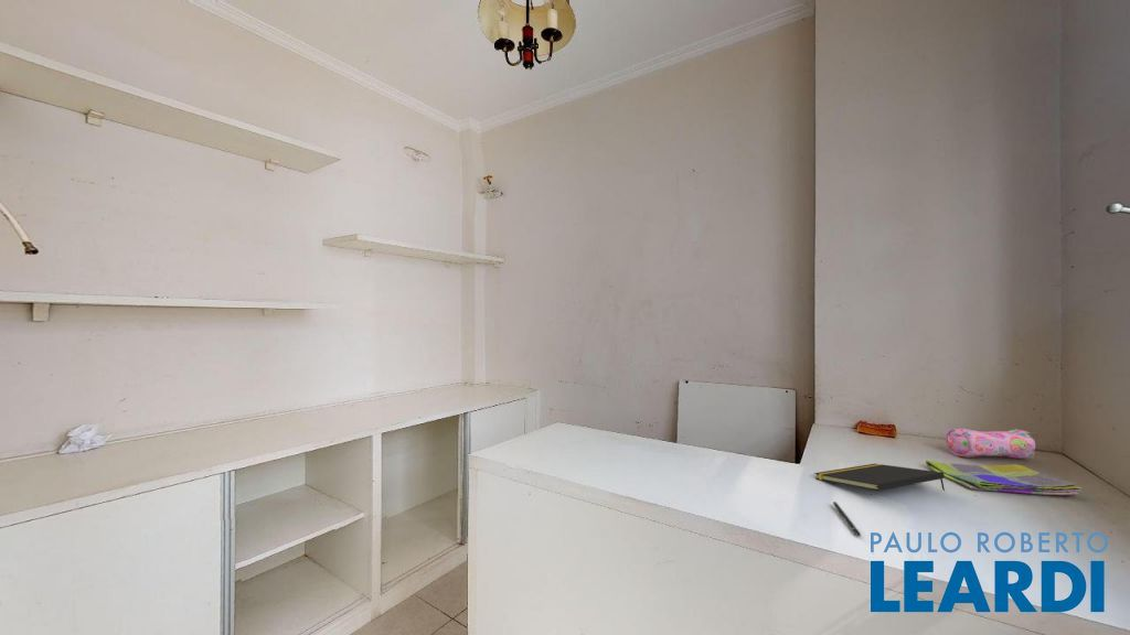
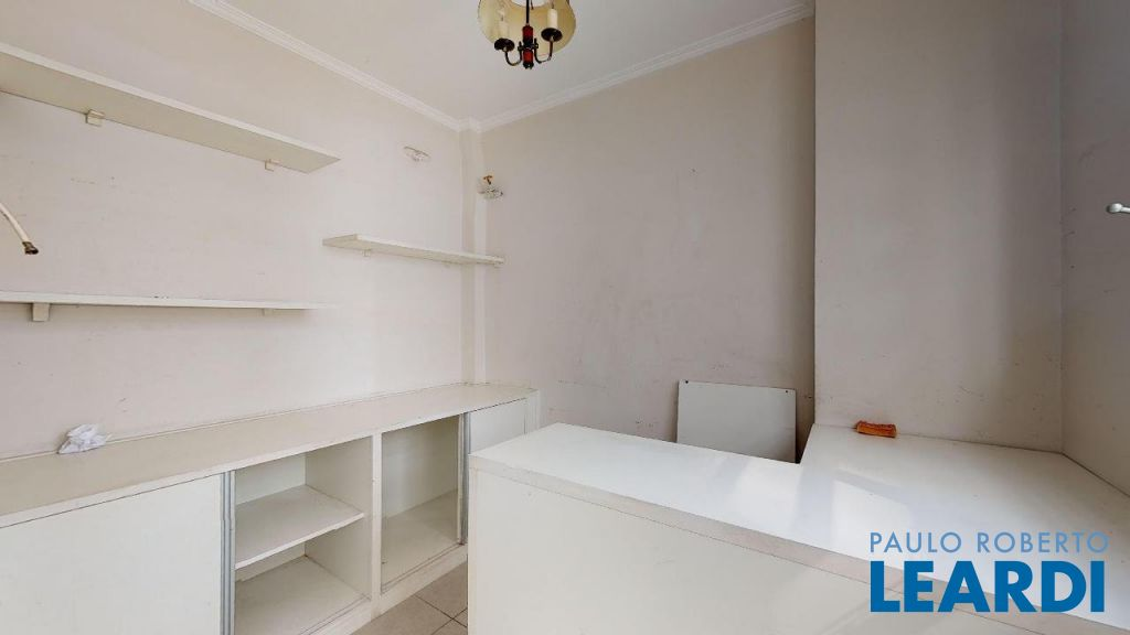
- notepad (876, 475)
- dish towel (996, 475)
- pencil case (990, 442)
- pen (846, 518)
